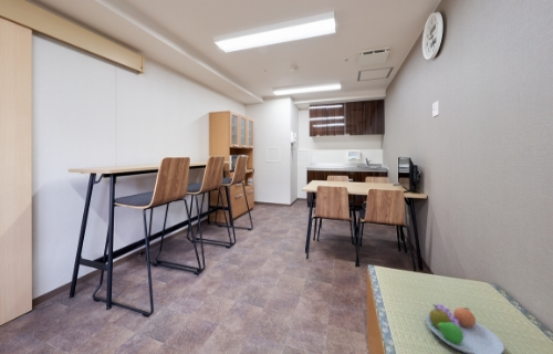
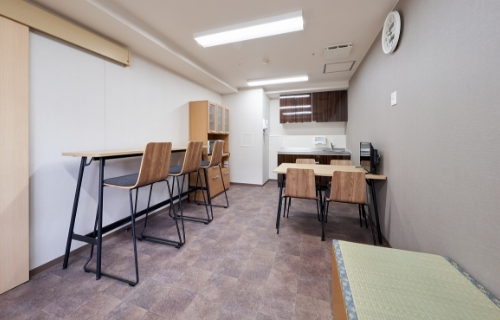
- fruit bowl (458, 324)
